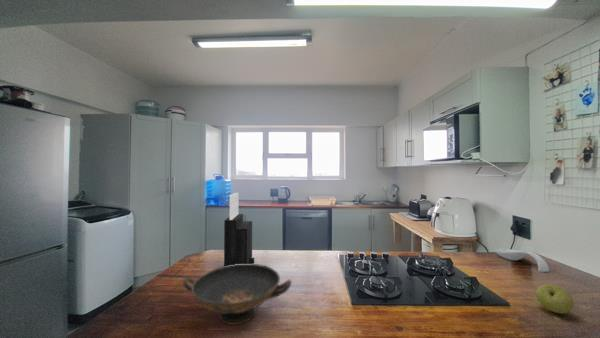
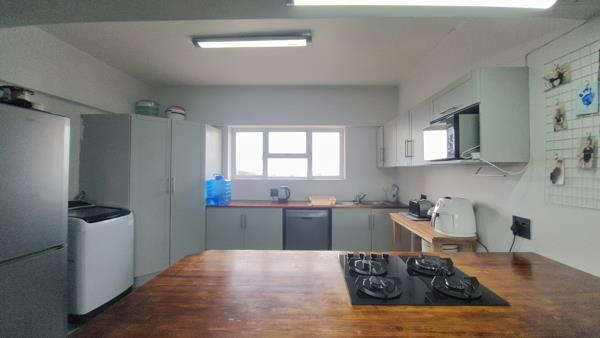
- knife block (241, 228)
- apple (554, 298)
- decorative bowl (237, 296)
- spoon rest (520, 255)
